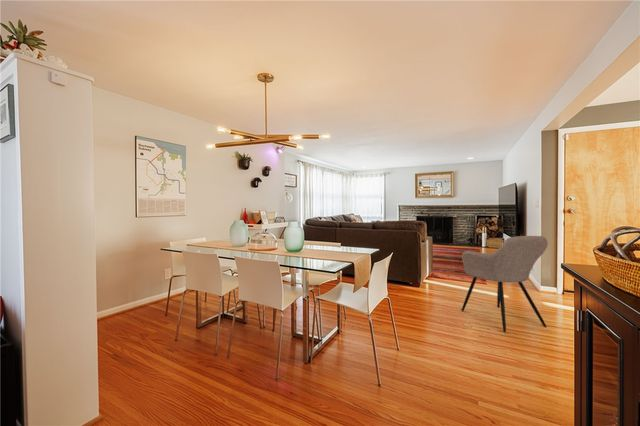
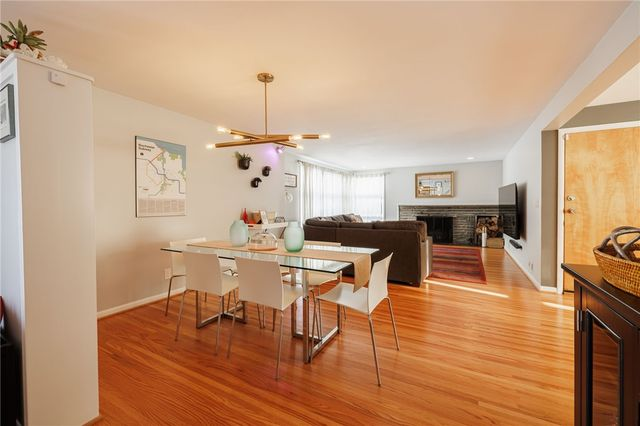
- armchair (502, 276)
